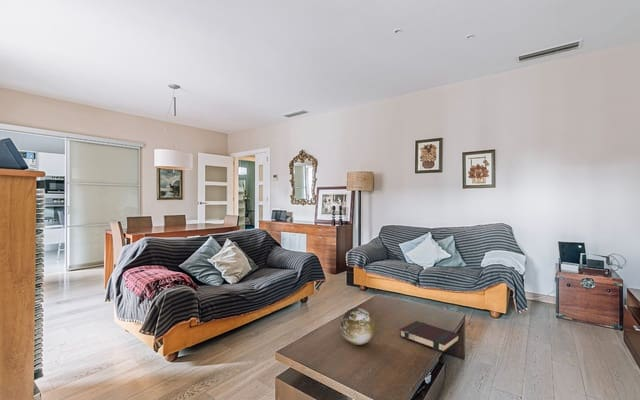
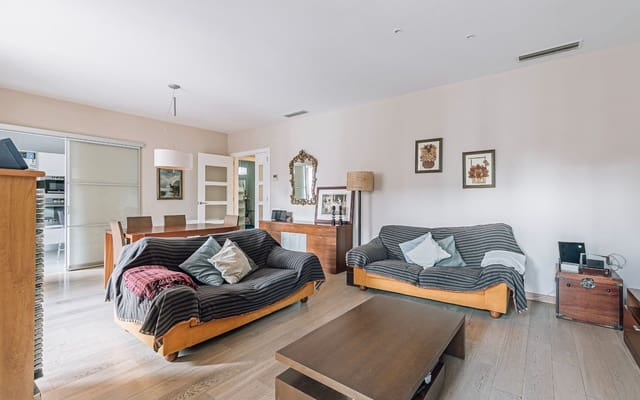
- decorative orb (357, 326)
- book (429, 334)
